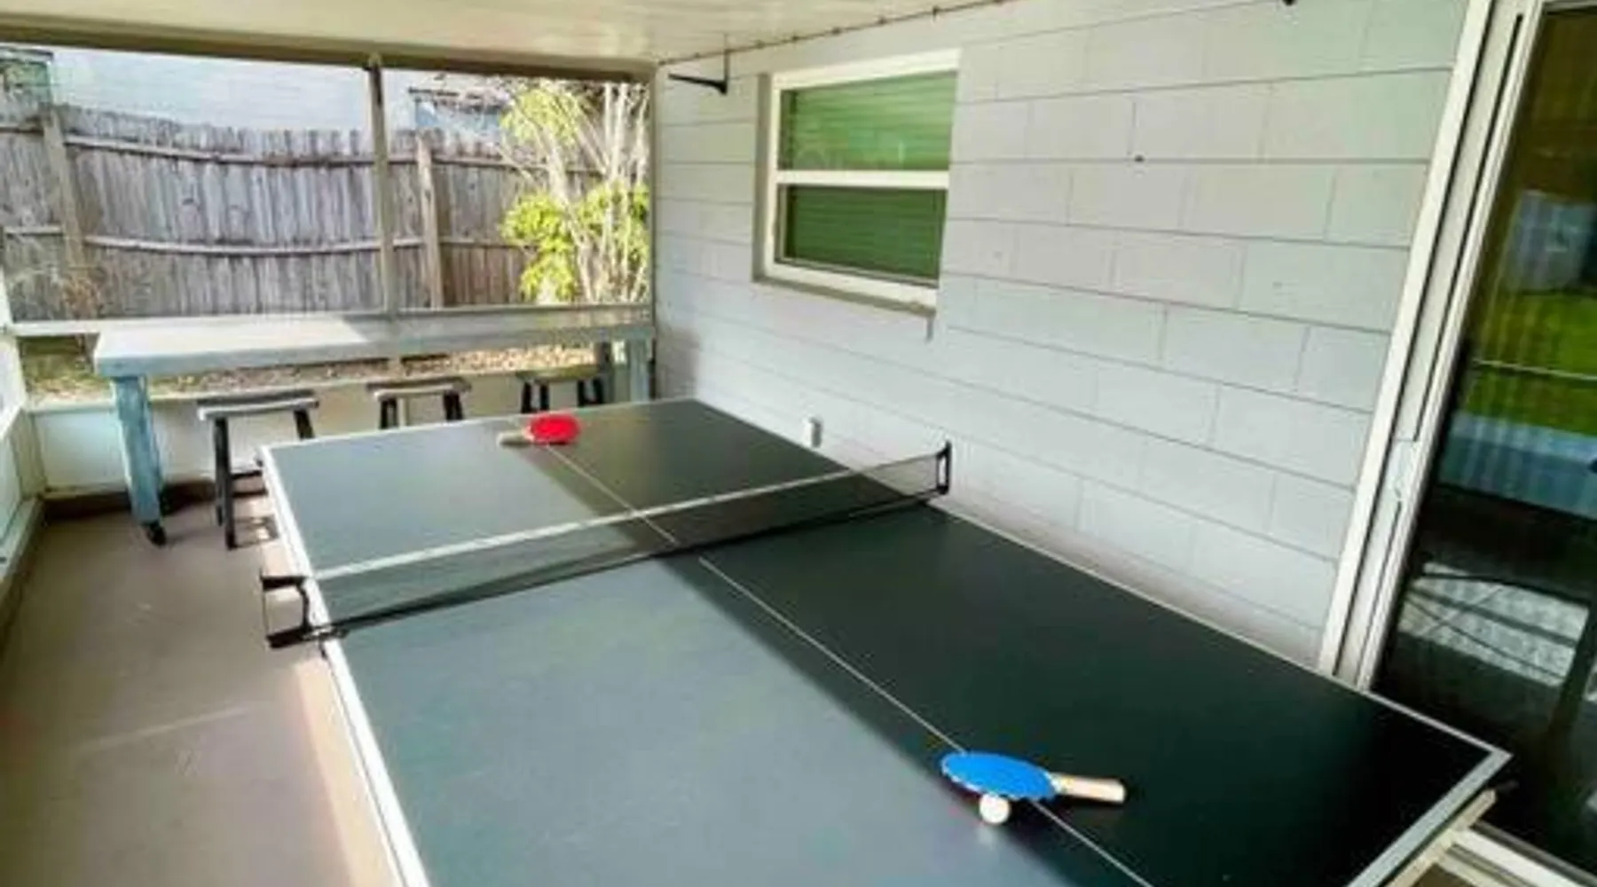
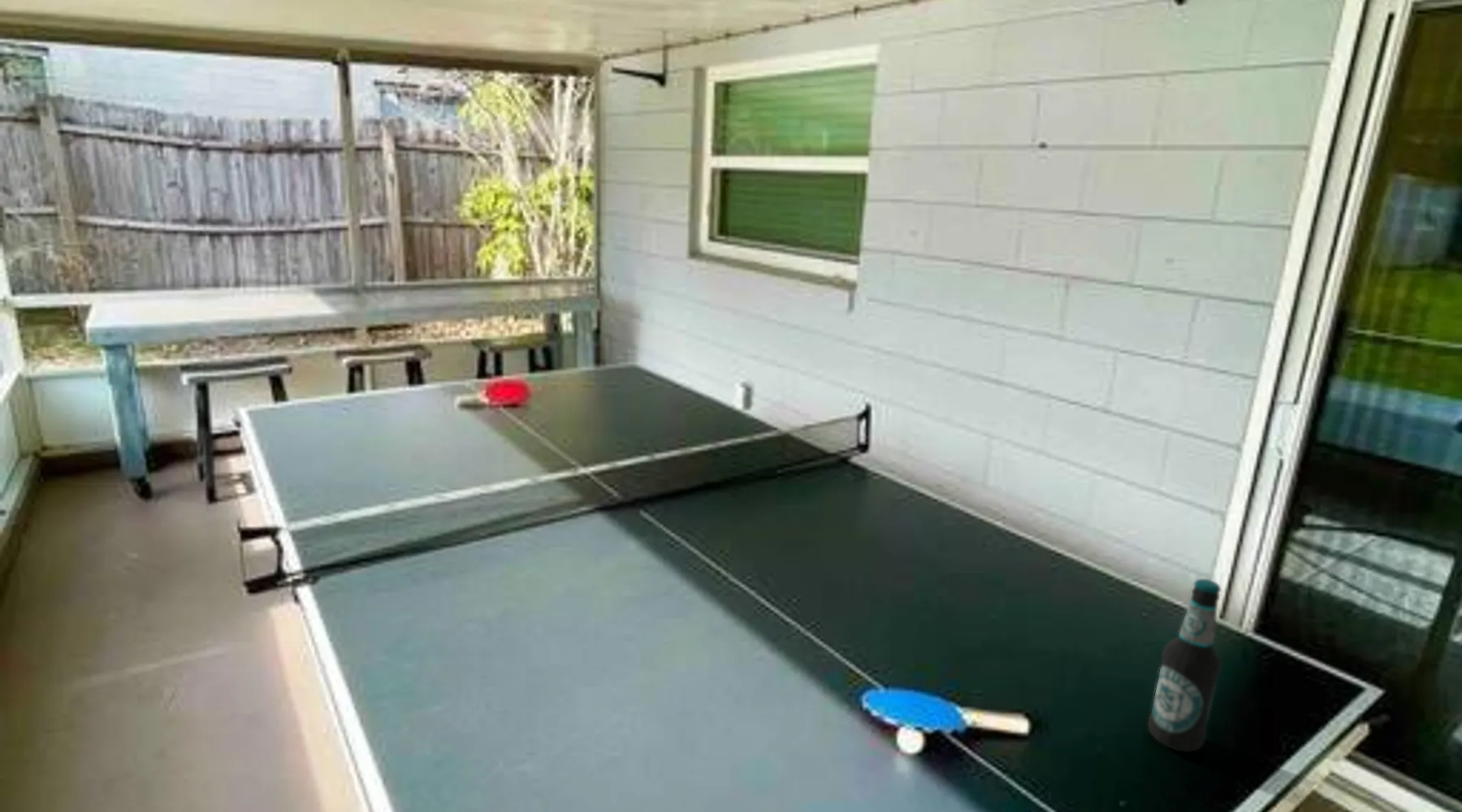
+ bottle (1190, 663)
